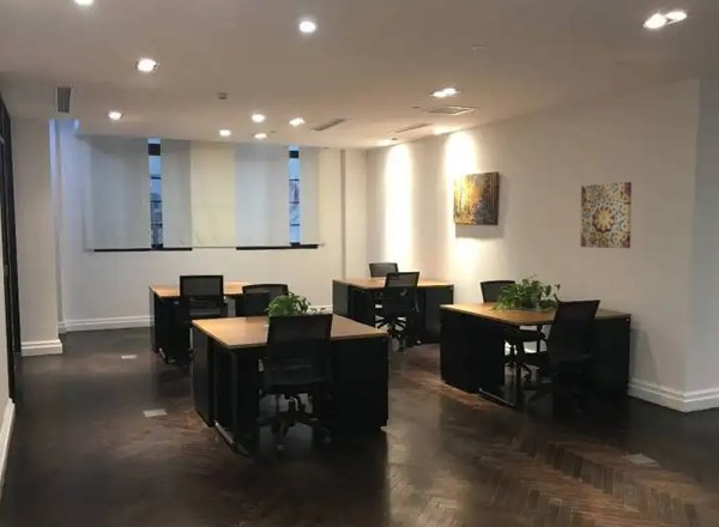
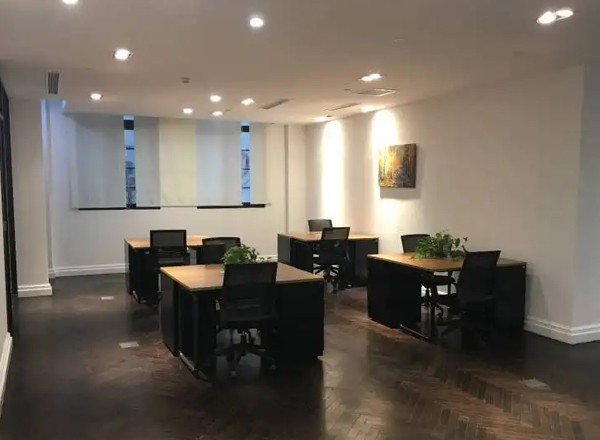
- wall art (604, 216)
